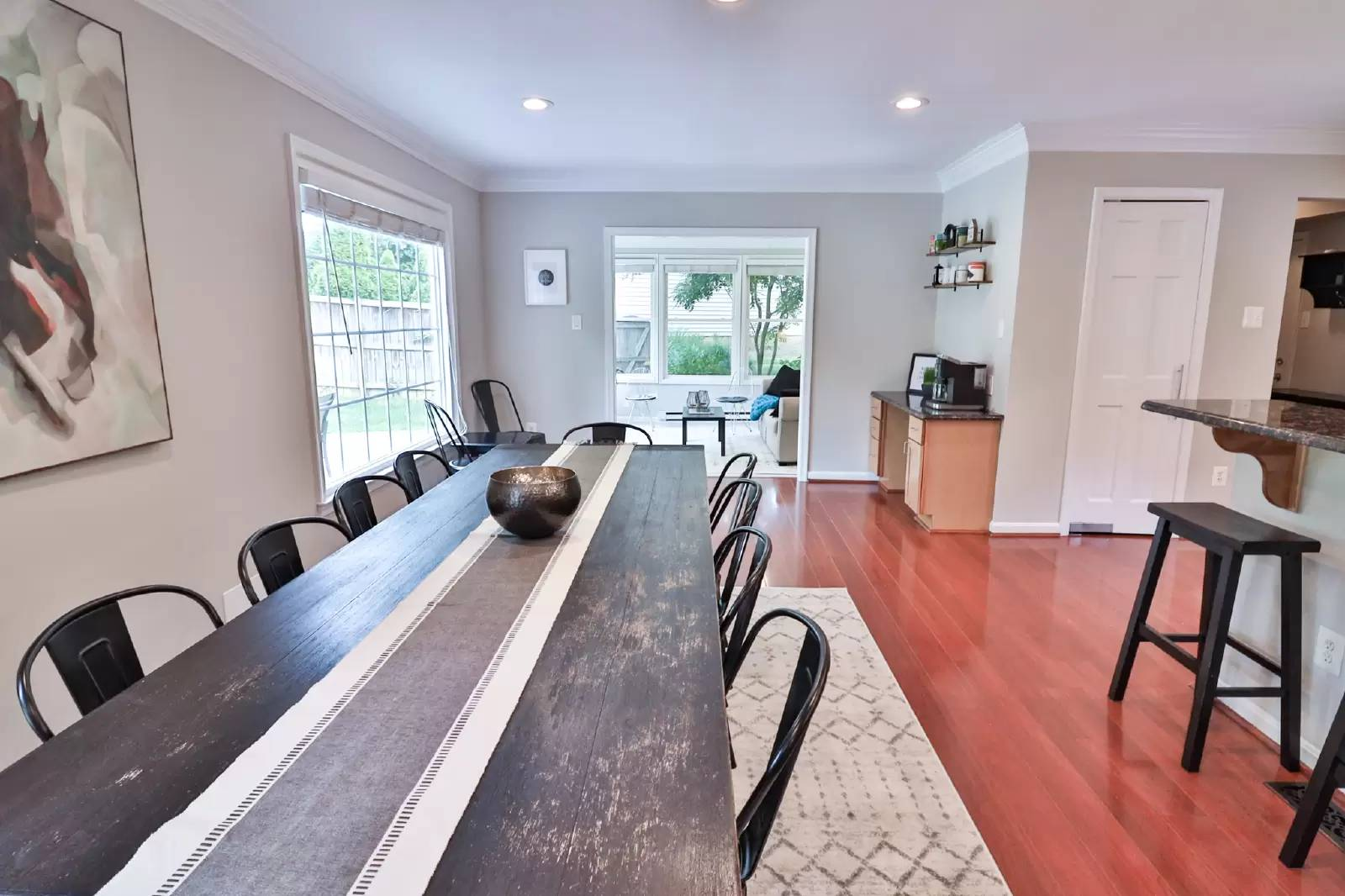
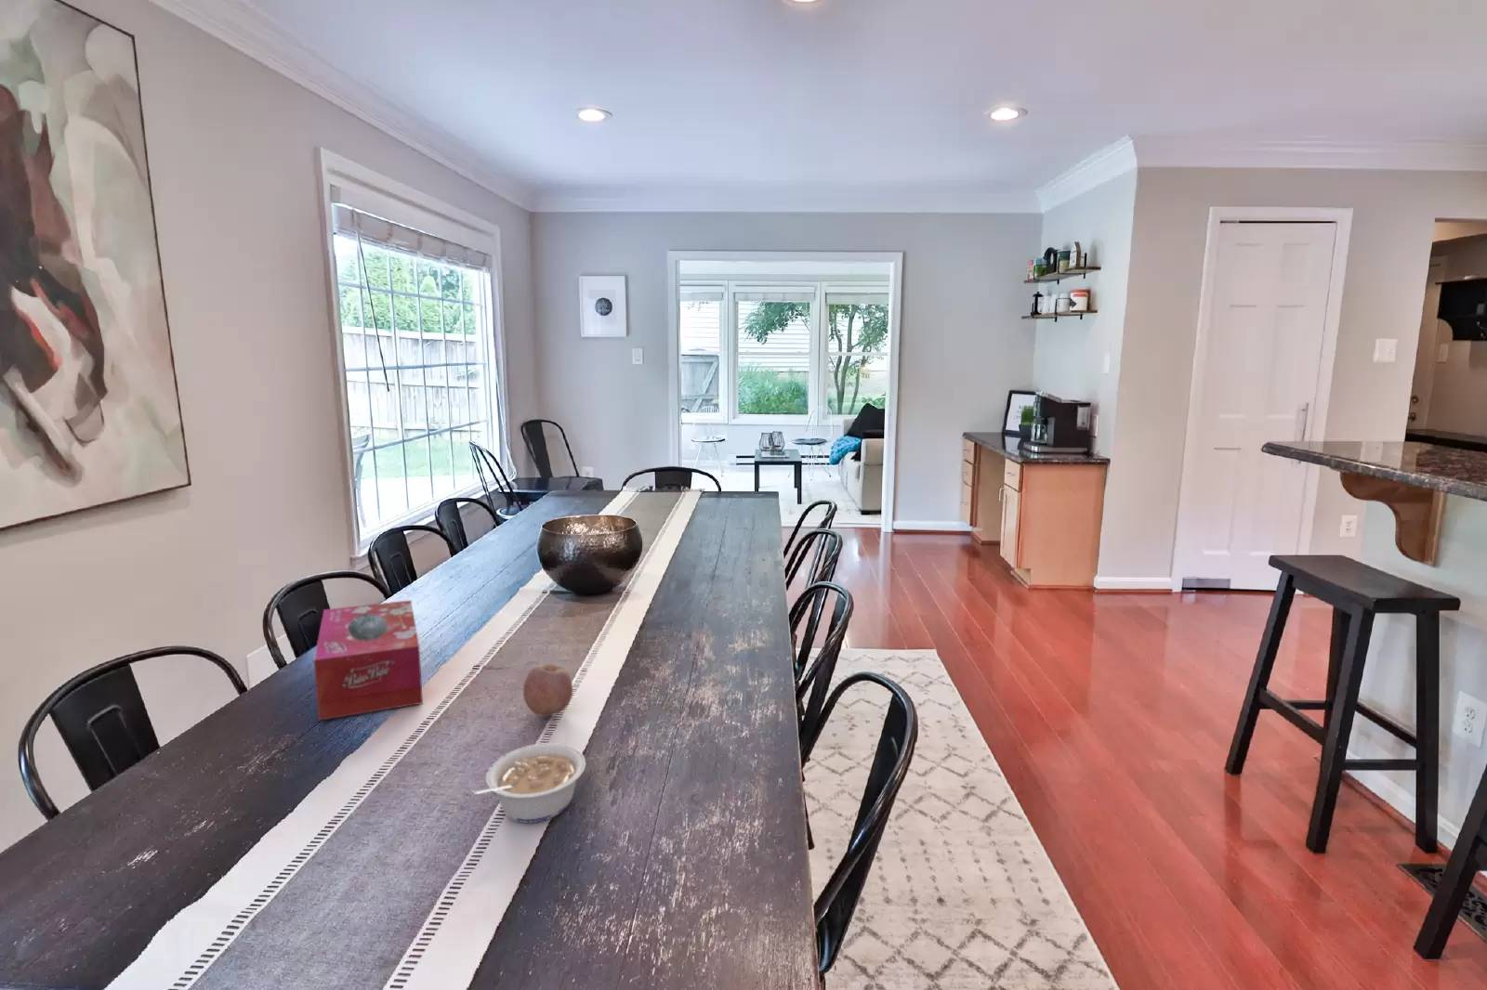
+ fruit (547, 691)
+ legume (535, 783)
+ tissue box (370, 653)
